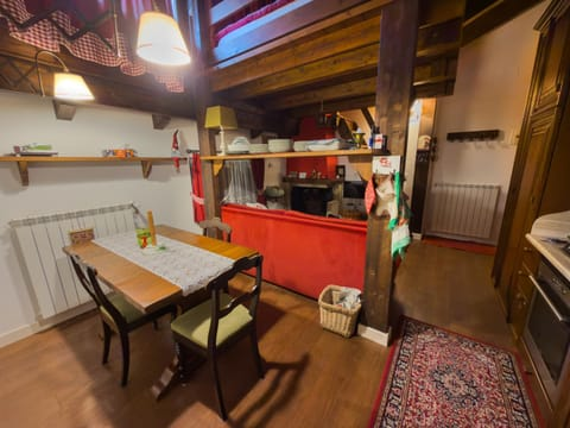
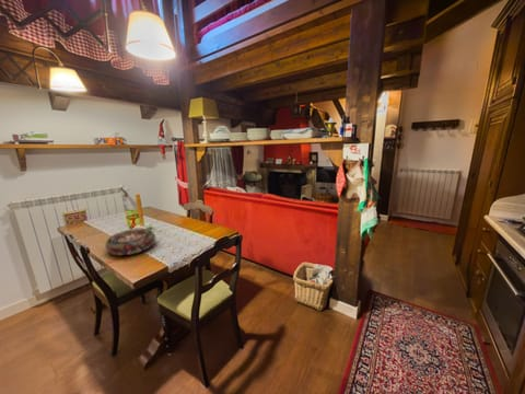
+ decorative bowl (131, 241)
